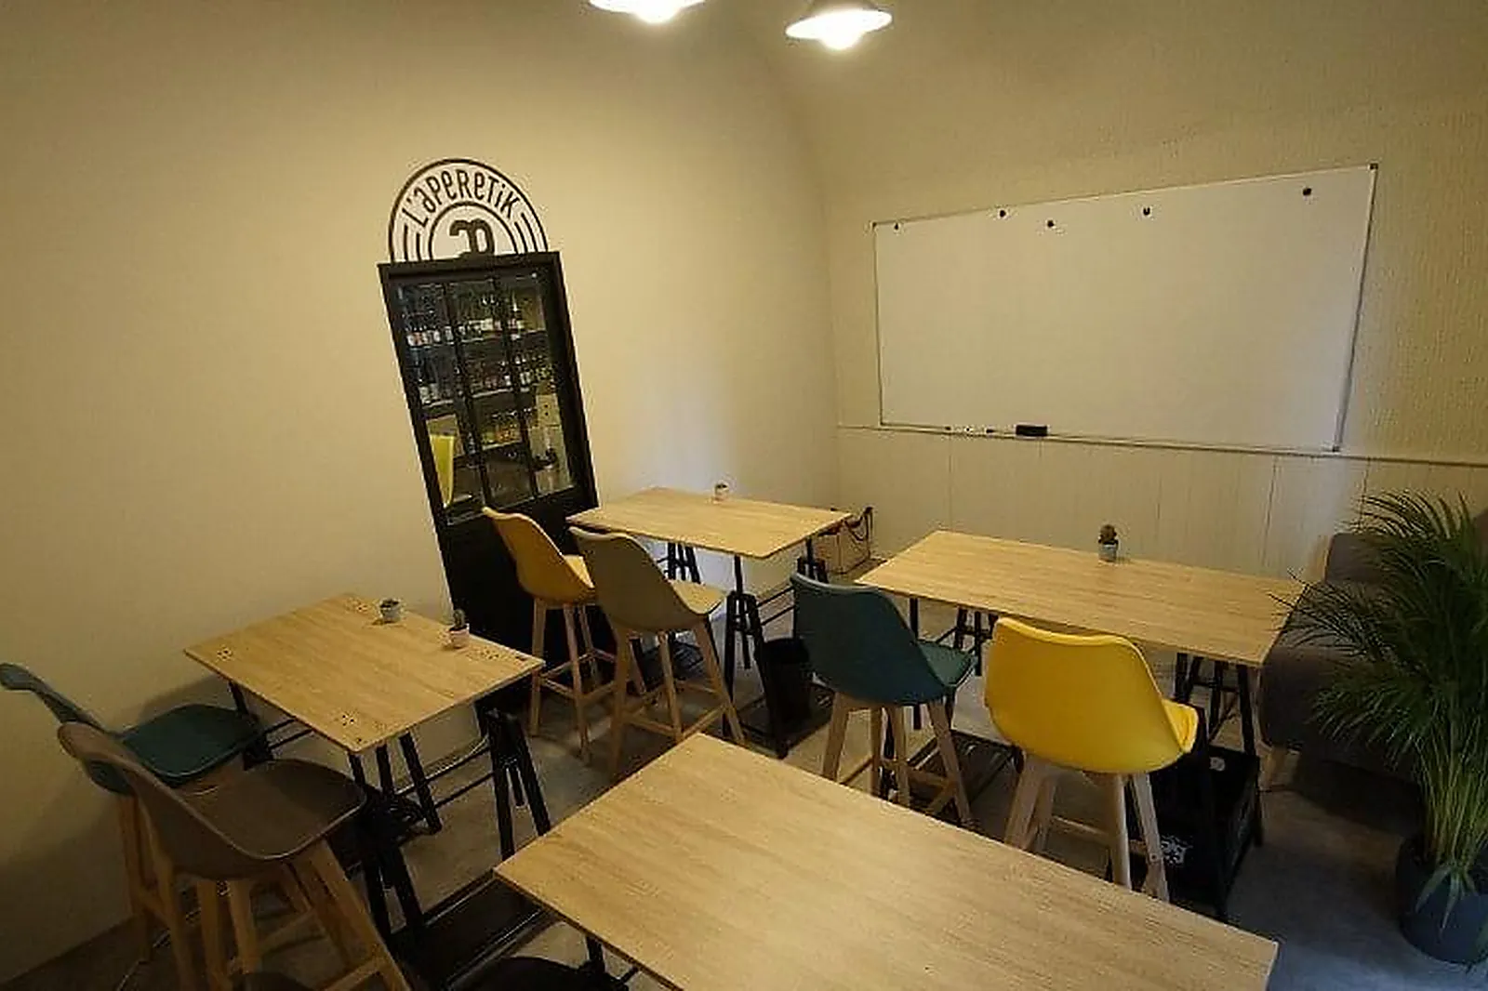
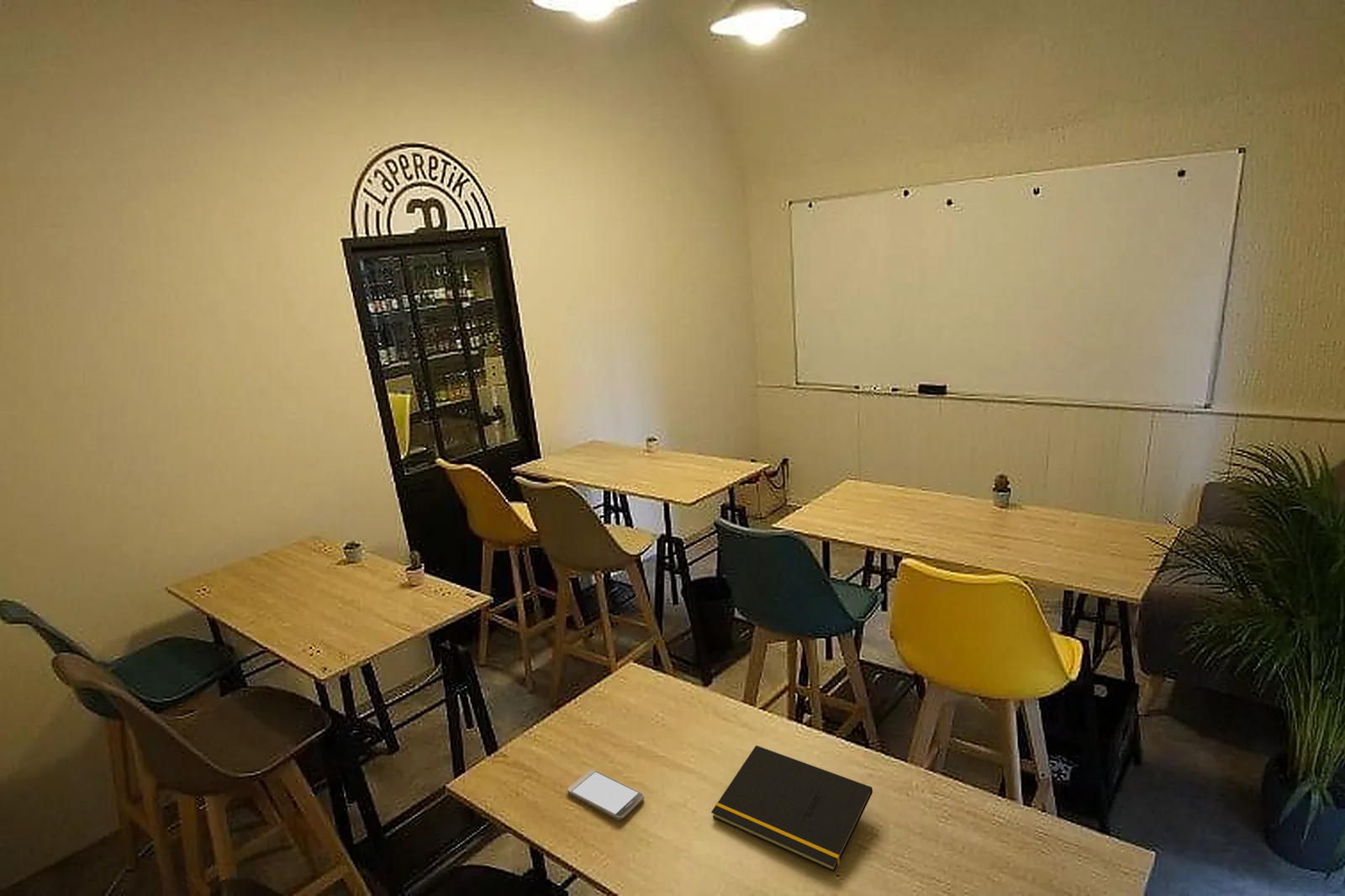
+ notepad (791, 802)
+ smartphone (605, 793)
